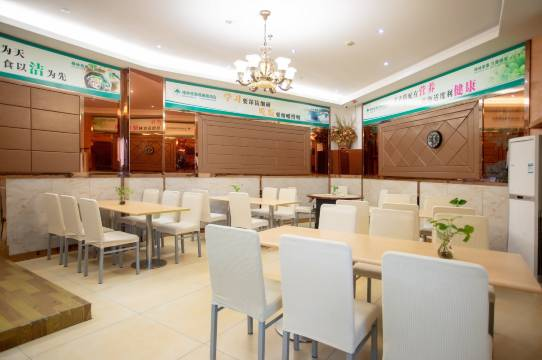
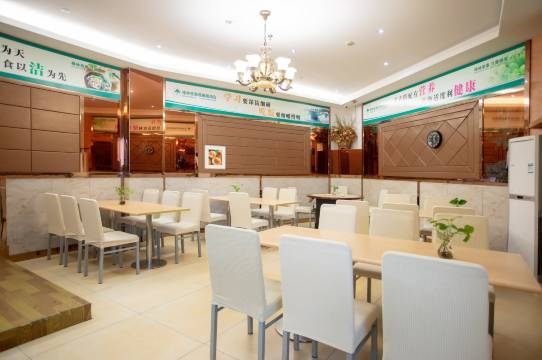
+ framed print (215, 157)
